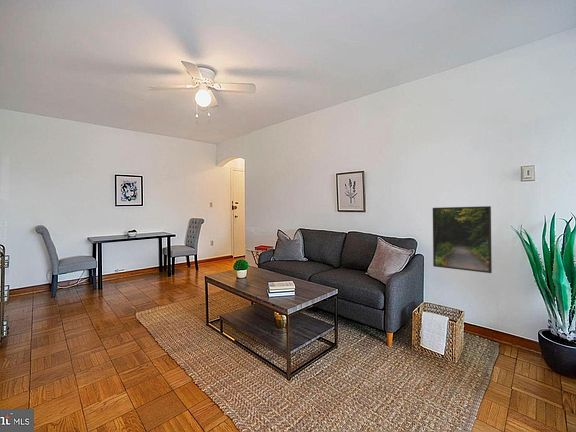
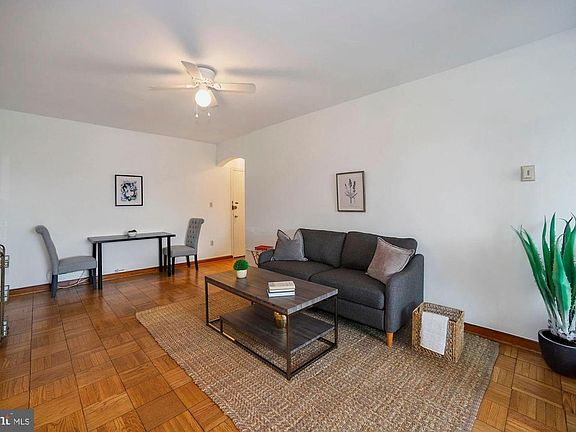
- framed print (460, 238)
